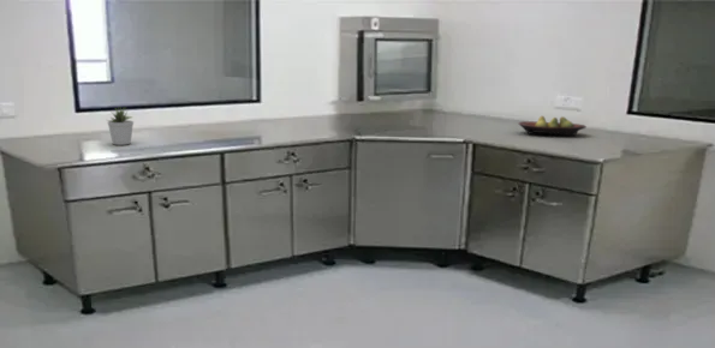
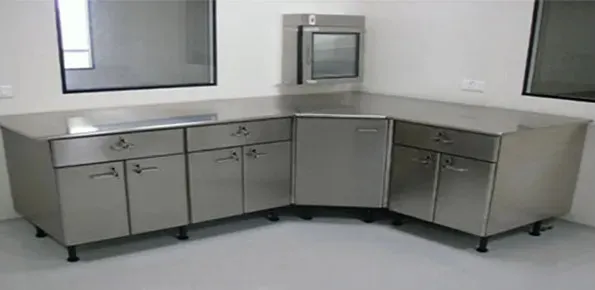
- potted plant (119, 125)
- fruit bowl (552, 125)
